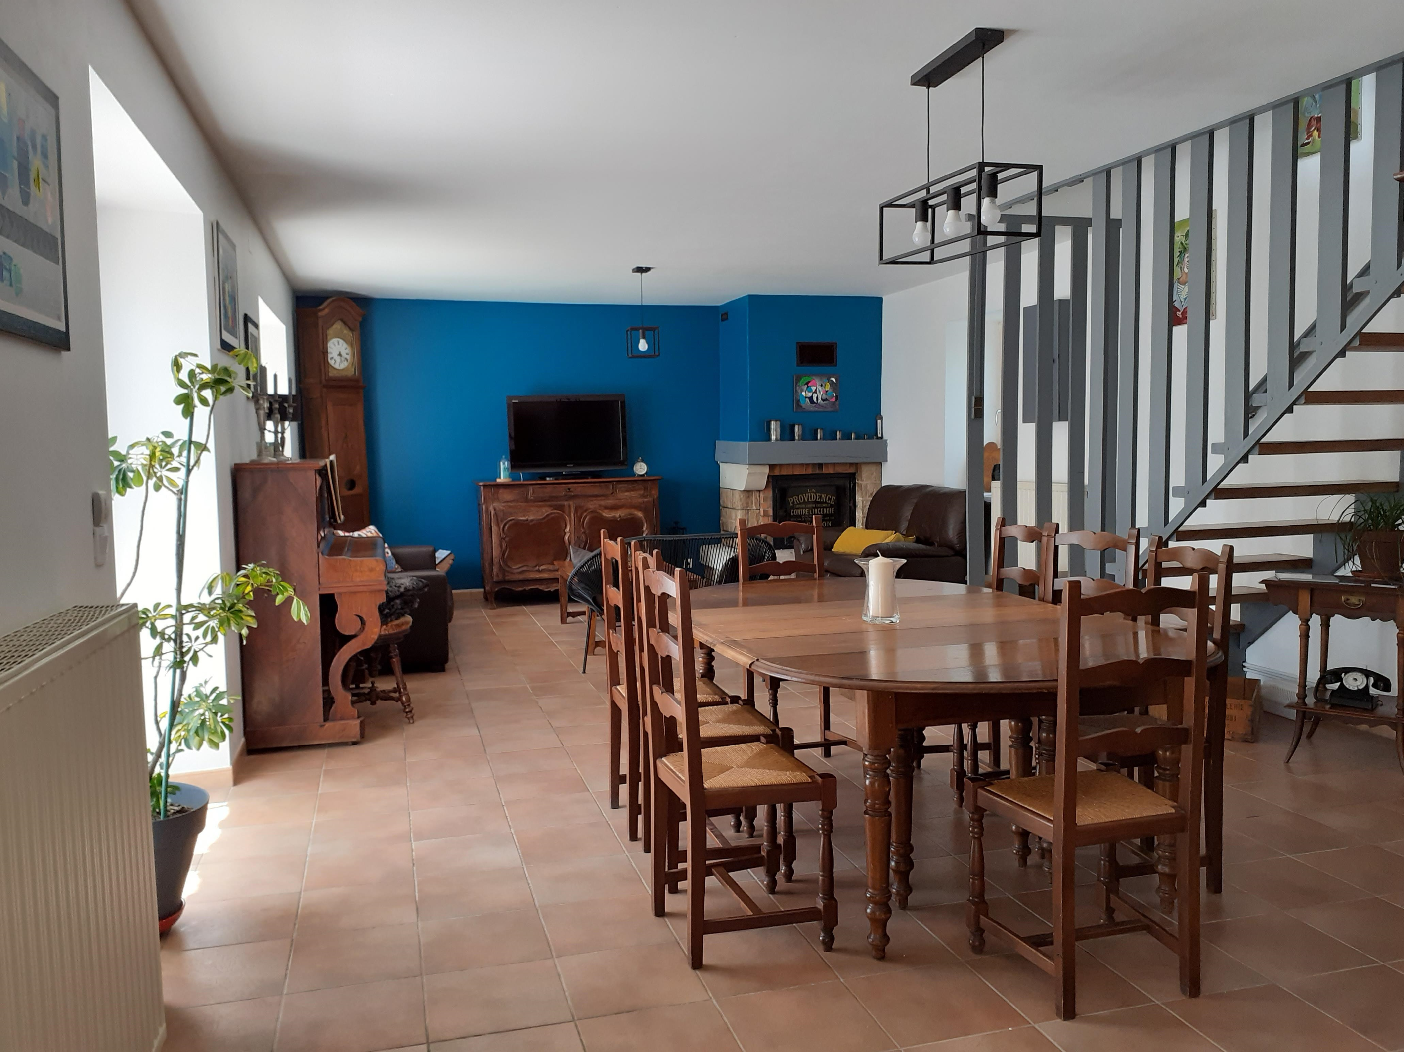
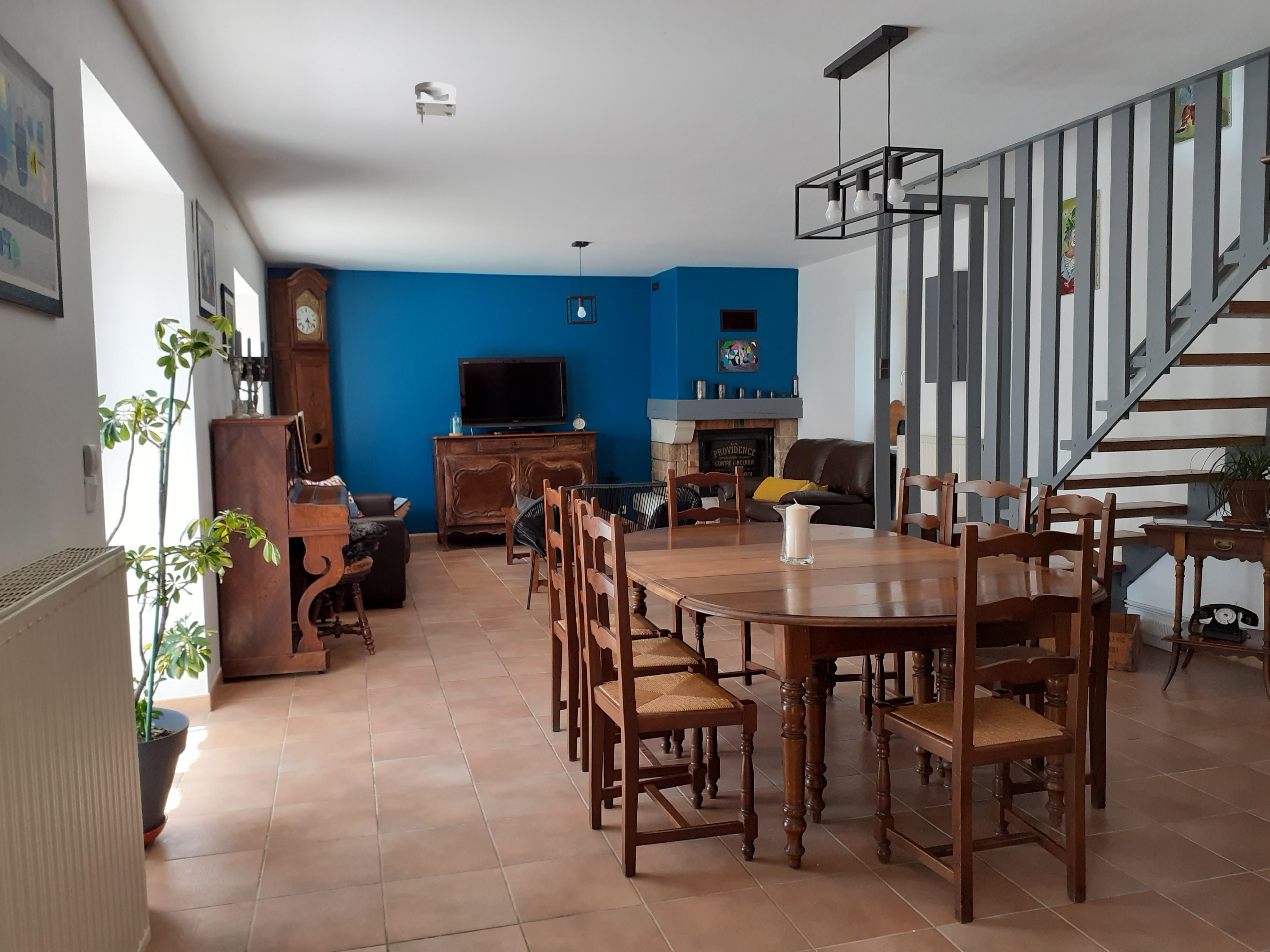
+ smoke detector (436, 106)
